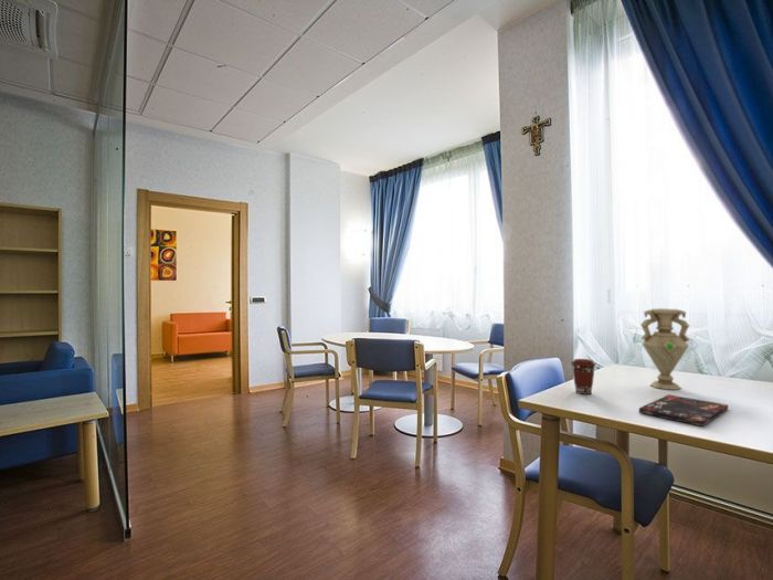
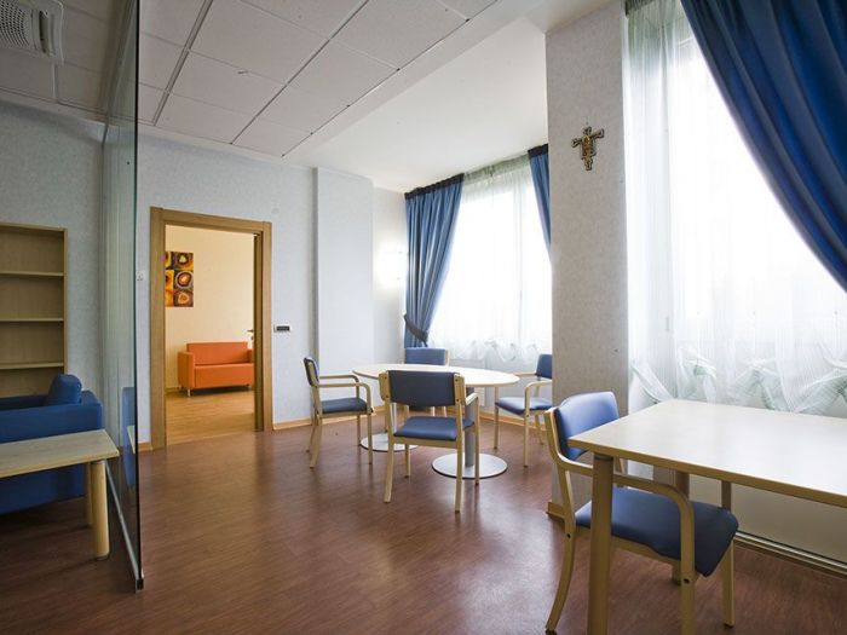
- coffee cup (583, 376)
- vase (665, 347)
- book (684, 408)
